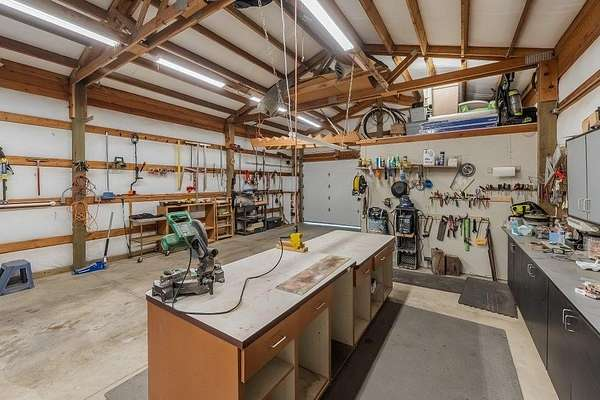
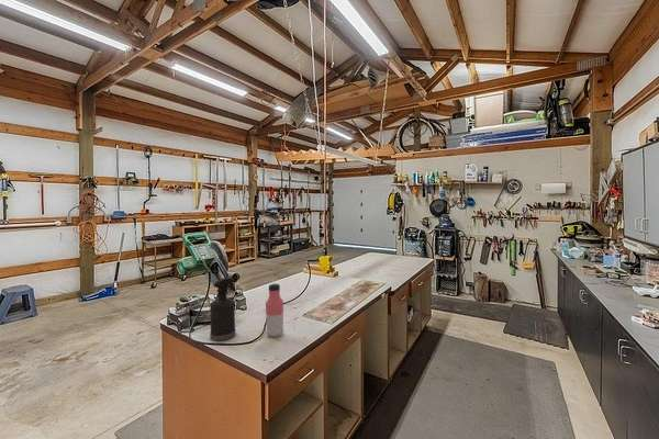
+ water bottle (275, 308)
+ spray bottle (222, 306)
